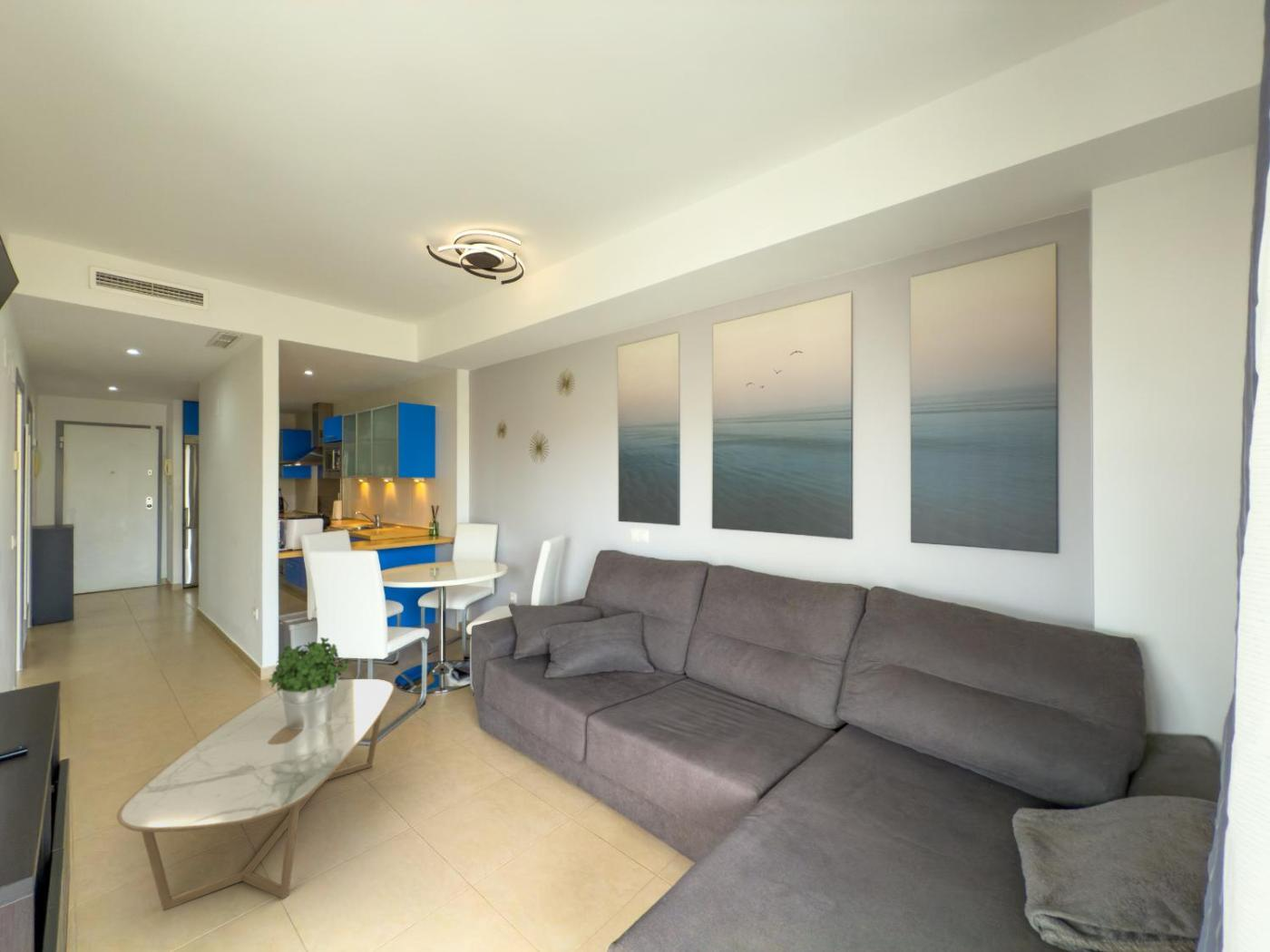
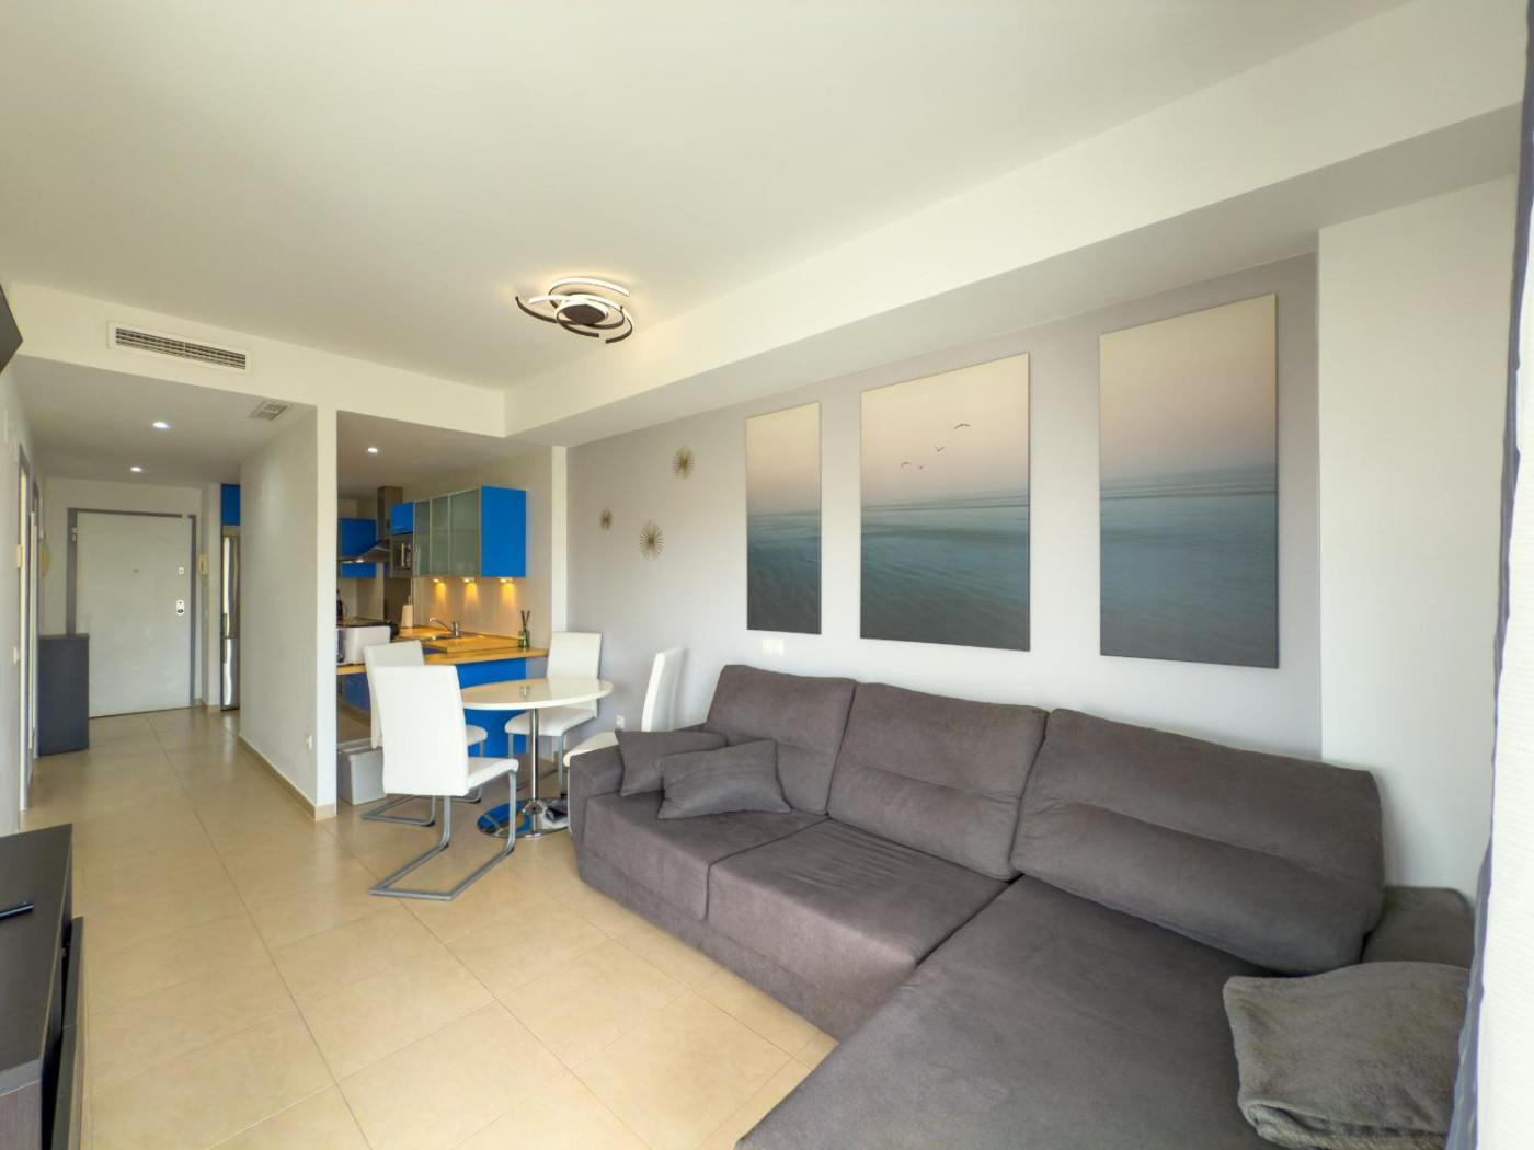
- potted plant (311, 681)
- coffee table (288, 778)
